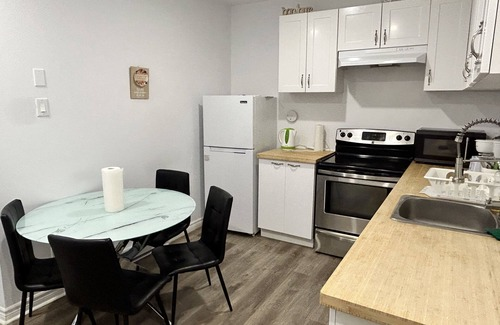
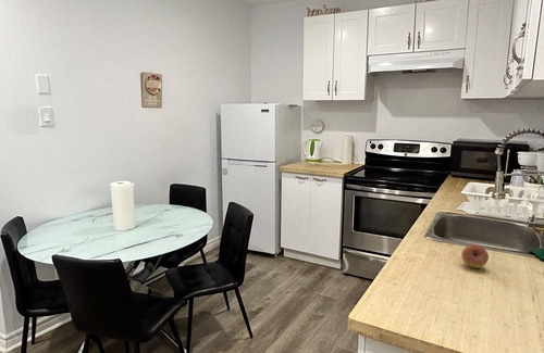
+ fruit (474, 255)
